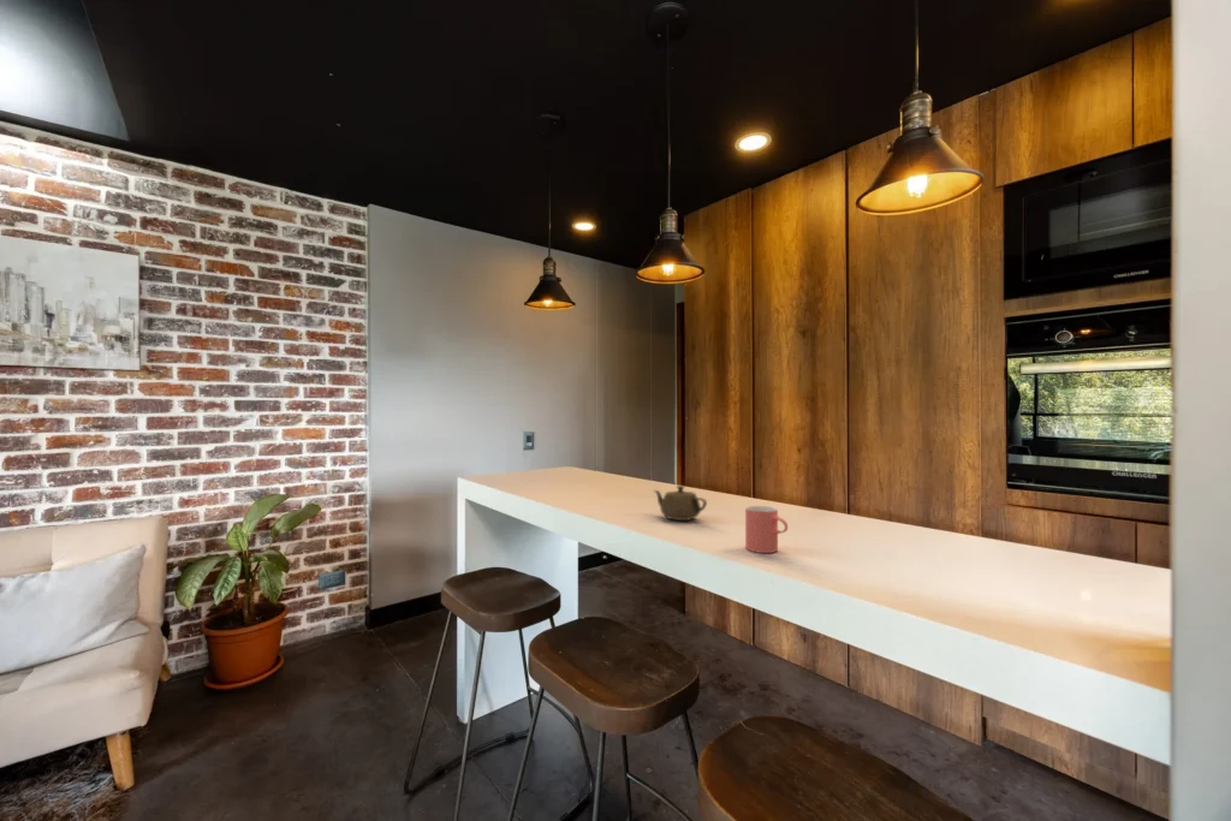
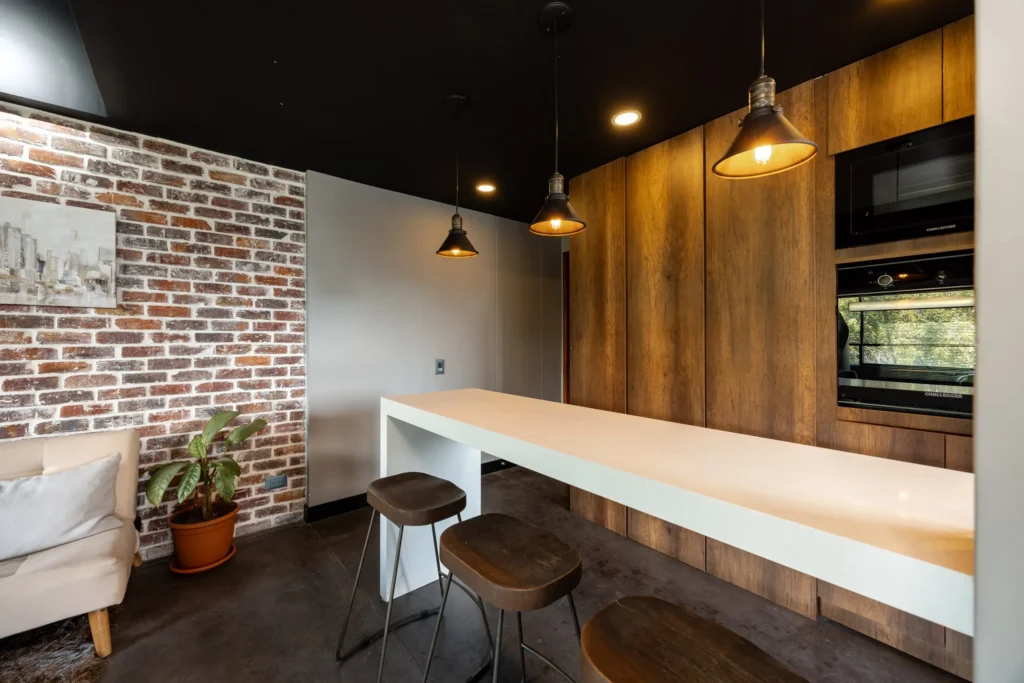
- cup (767, 529)
- teapot (678, 501)
